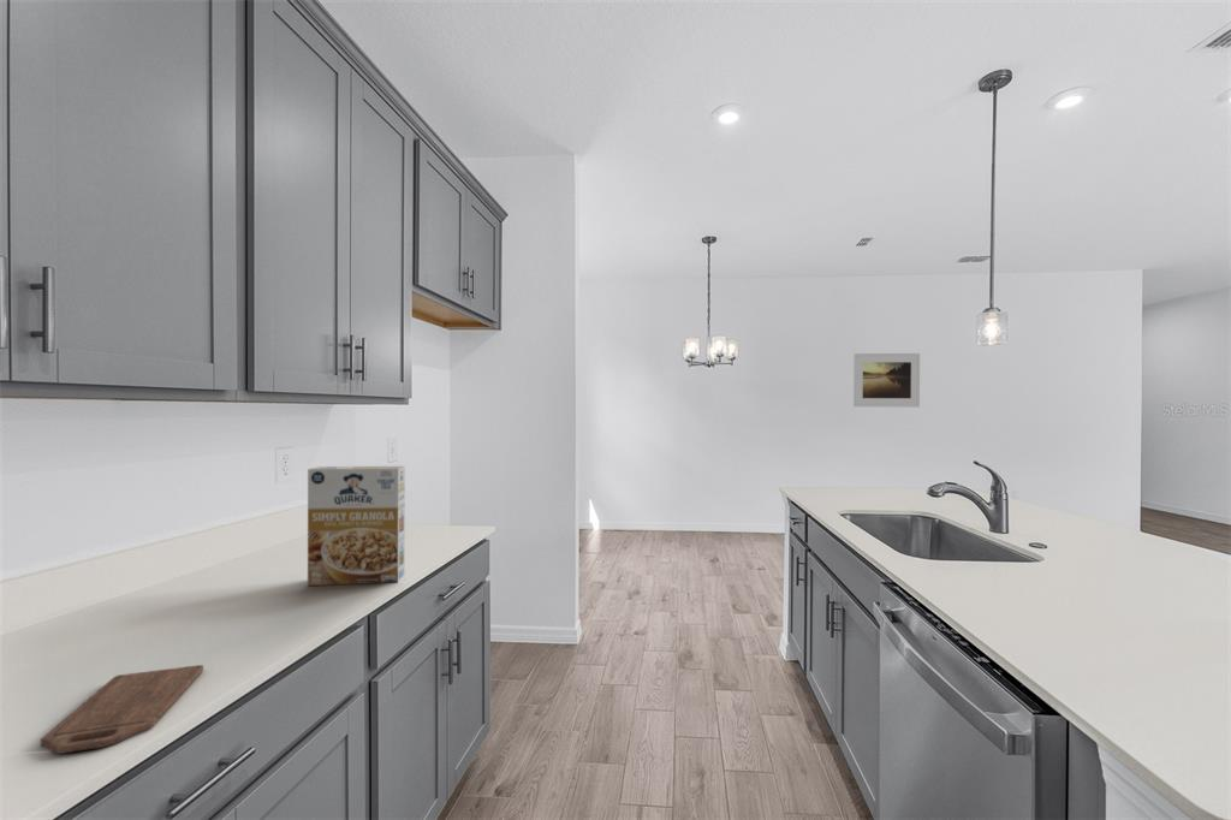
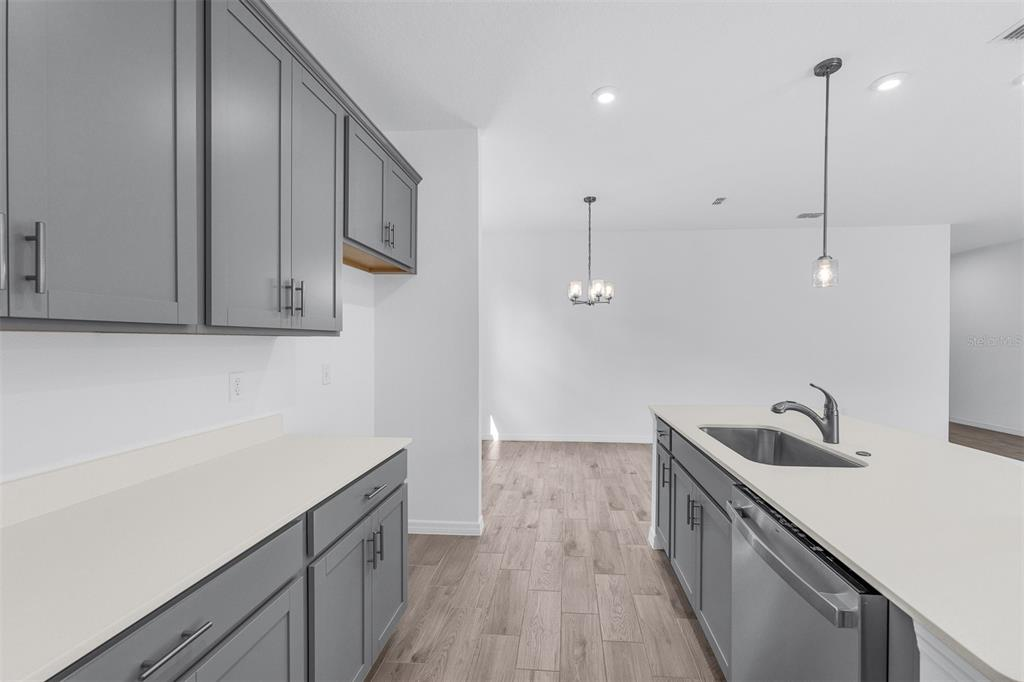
- cutting board (126, 705)
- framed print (886, 380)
- cereal box (357, 523)
